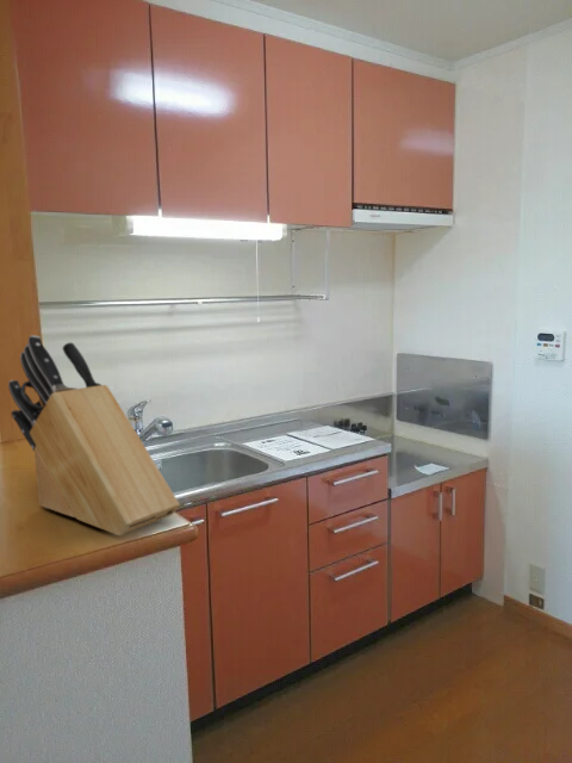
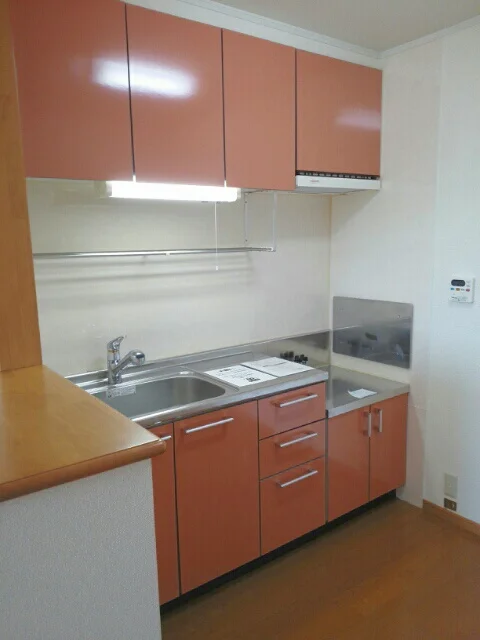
- knife block (86, 424)
